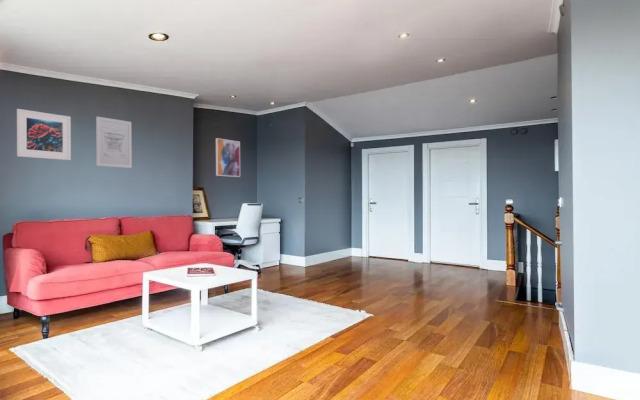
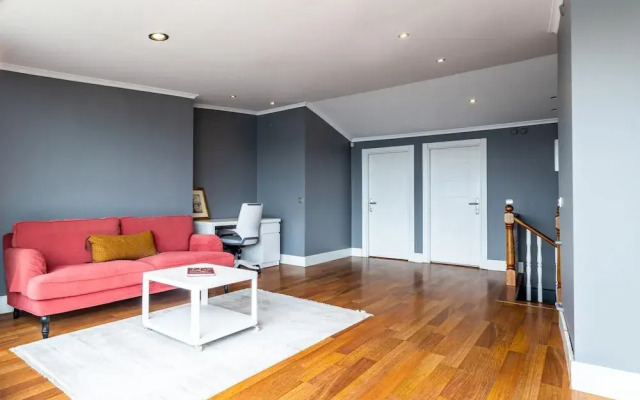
- wall art (228, 158)
- wall art (114, 143)
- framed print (44, 135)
